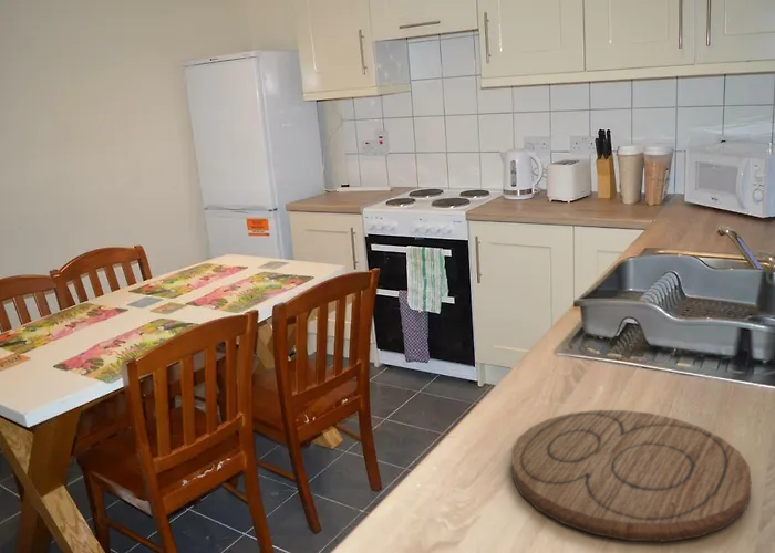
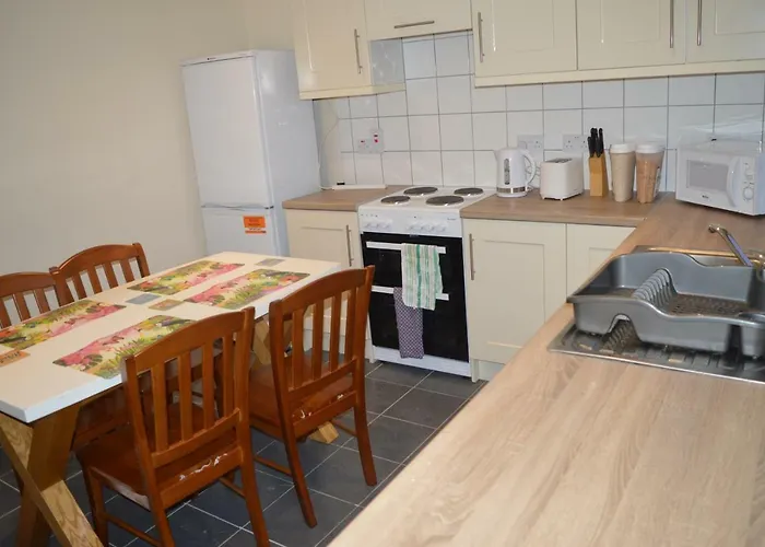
- cutting board (624, 466)
